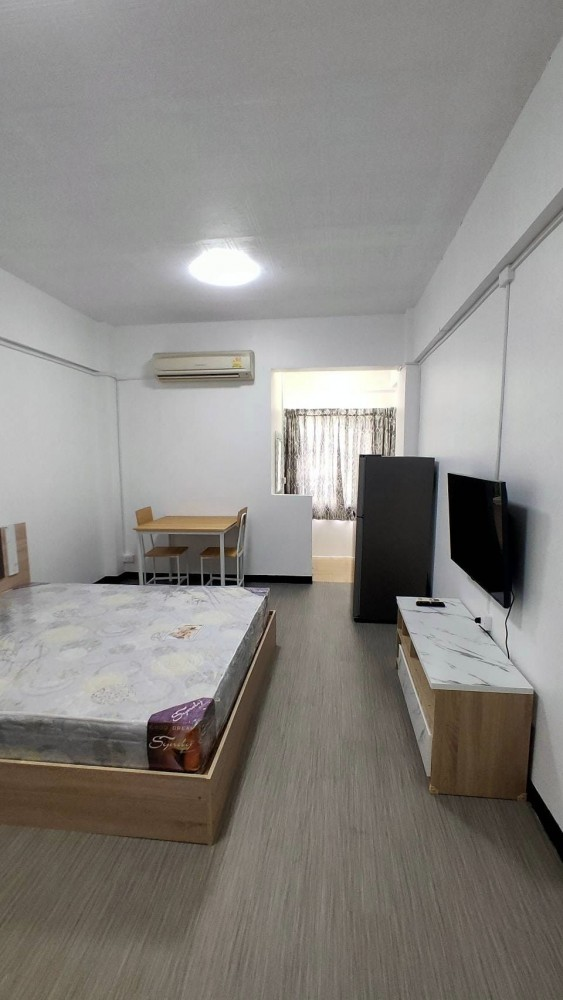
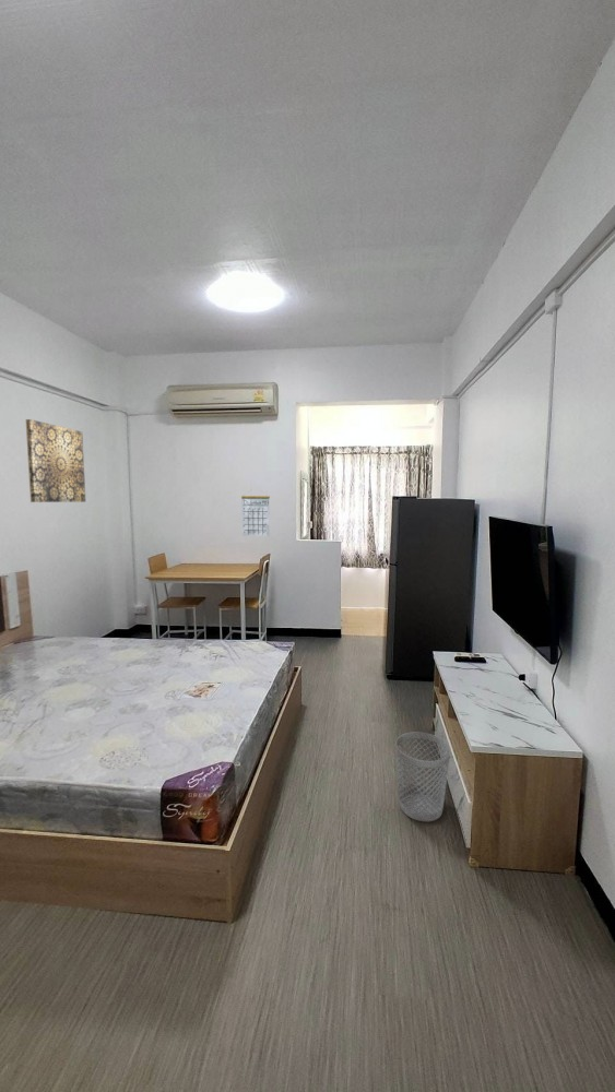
+ calendar (256, 511)
+ wall art (58, 464)
+ wastebasket (422, 776)
